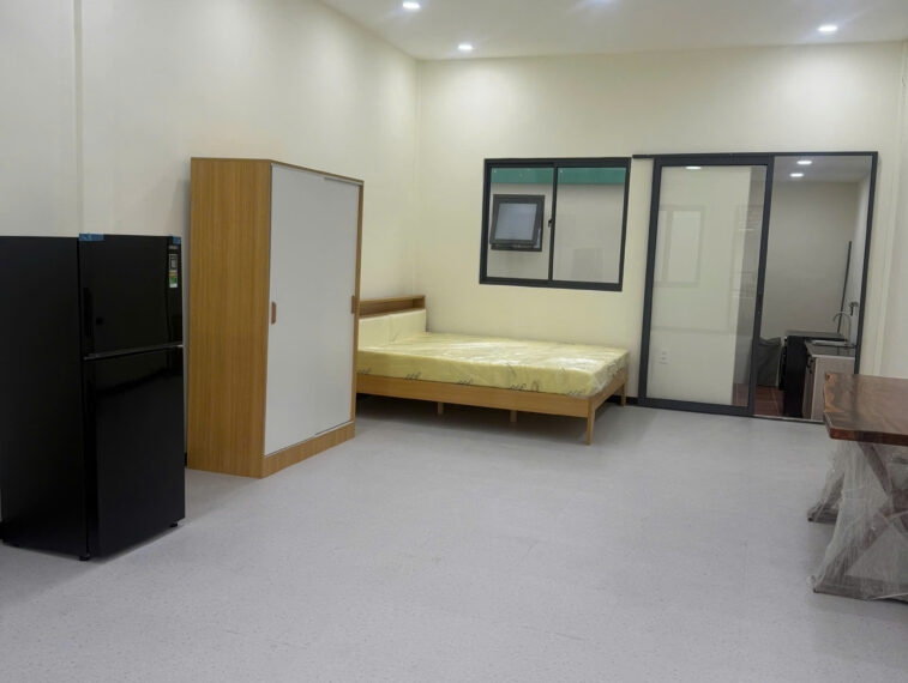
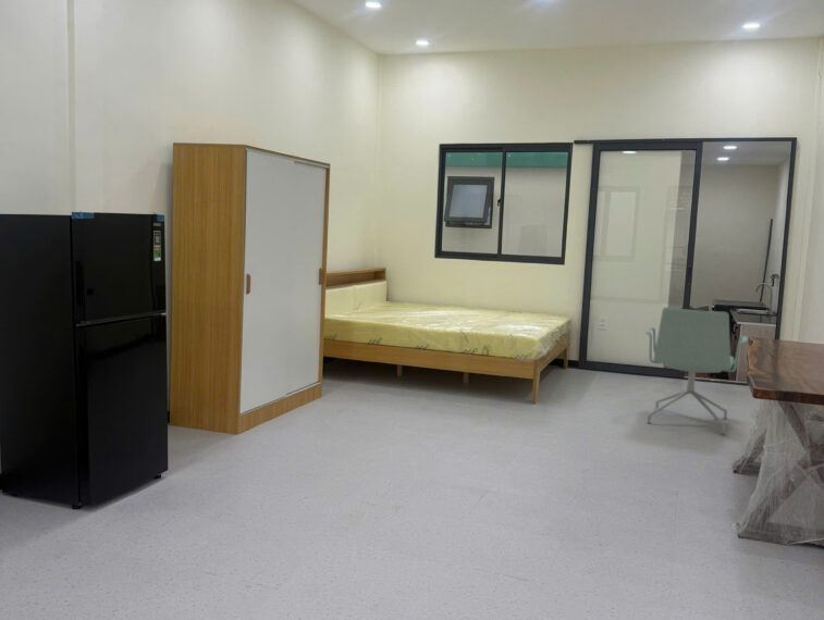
+ office chair (692, 364)
